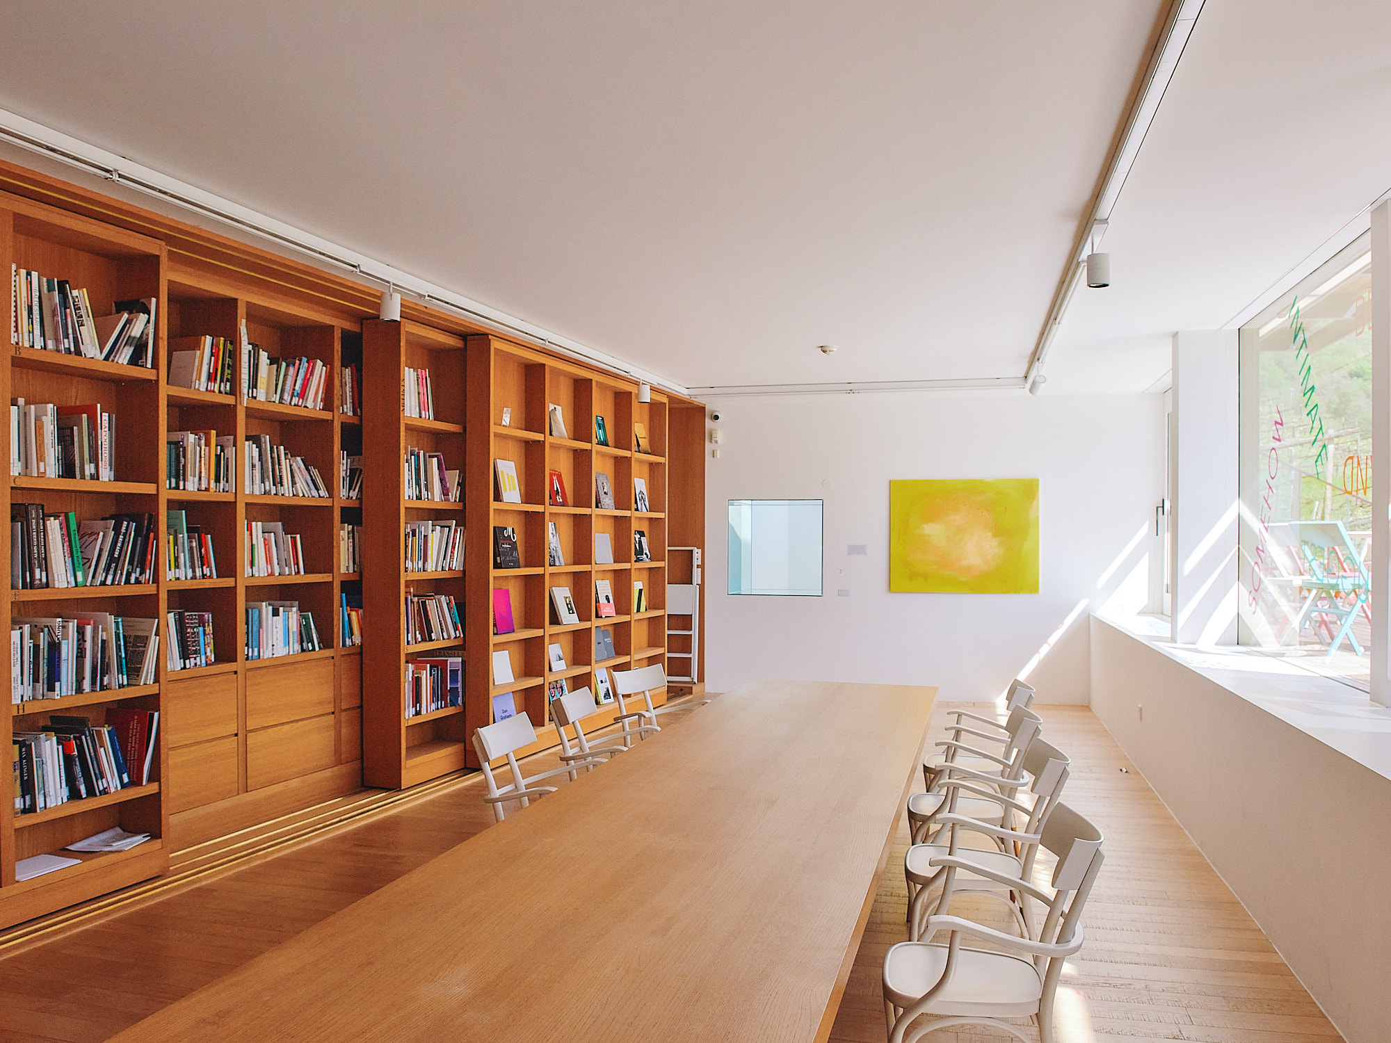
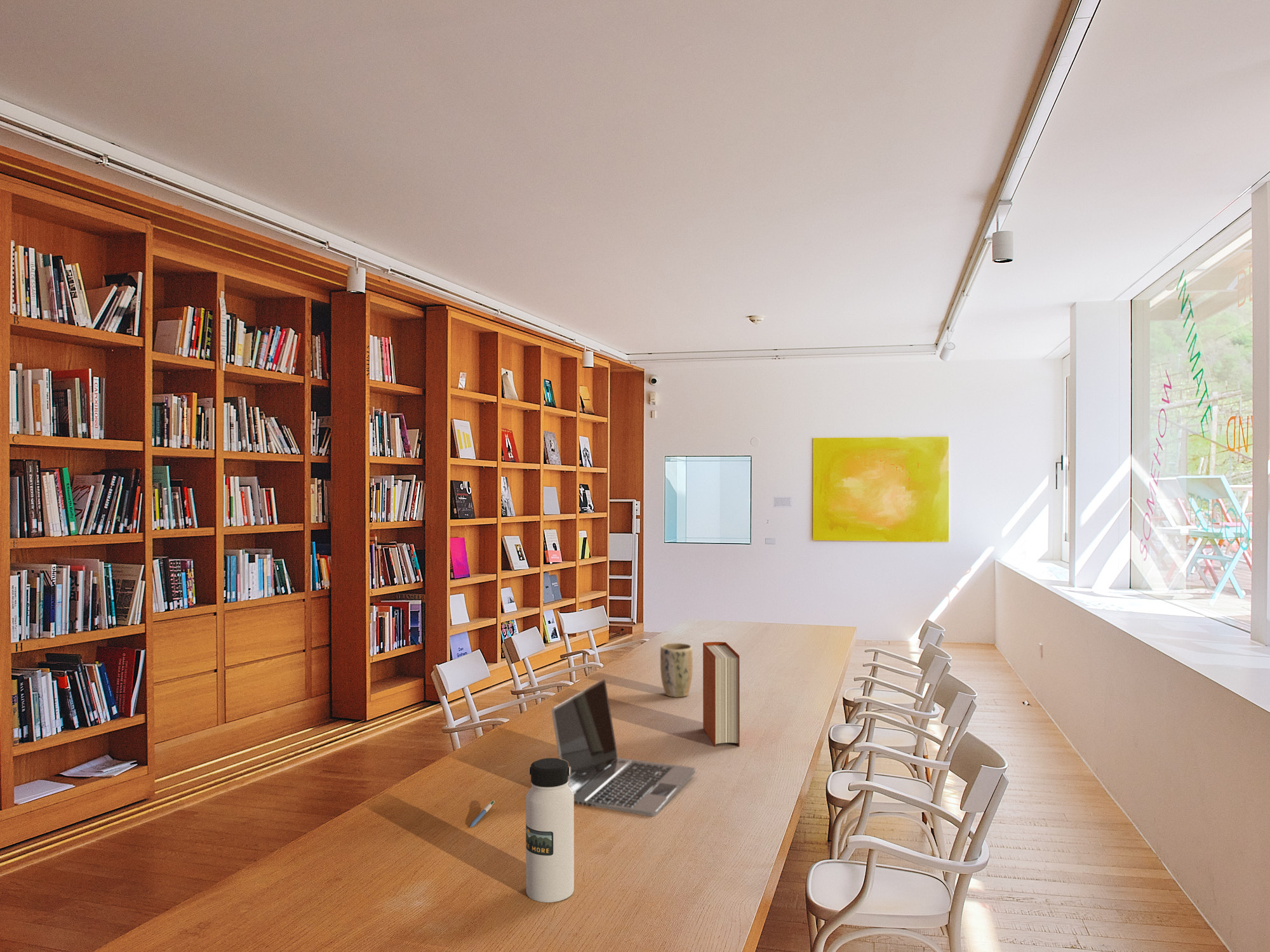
+ water bottle (550, 827)
+ laptop (615, 742)
+ pen (481, 813)
+ book (720, 692)
+ plant pot (676, 670)
